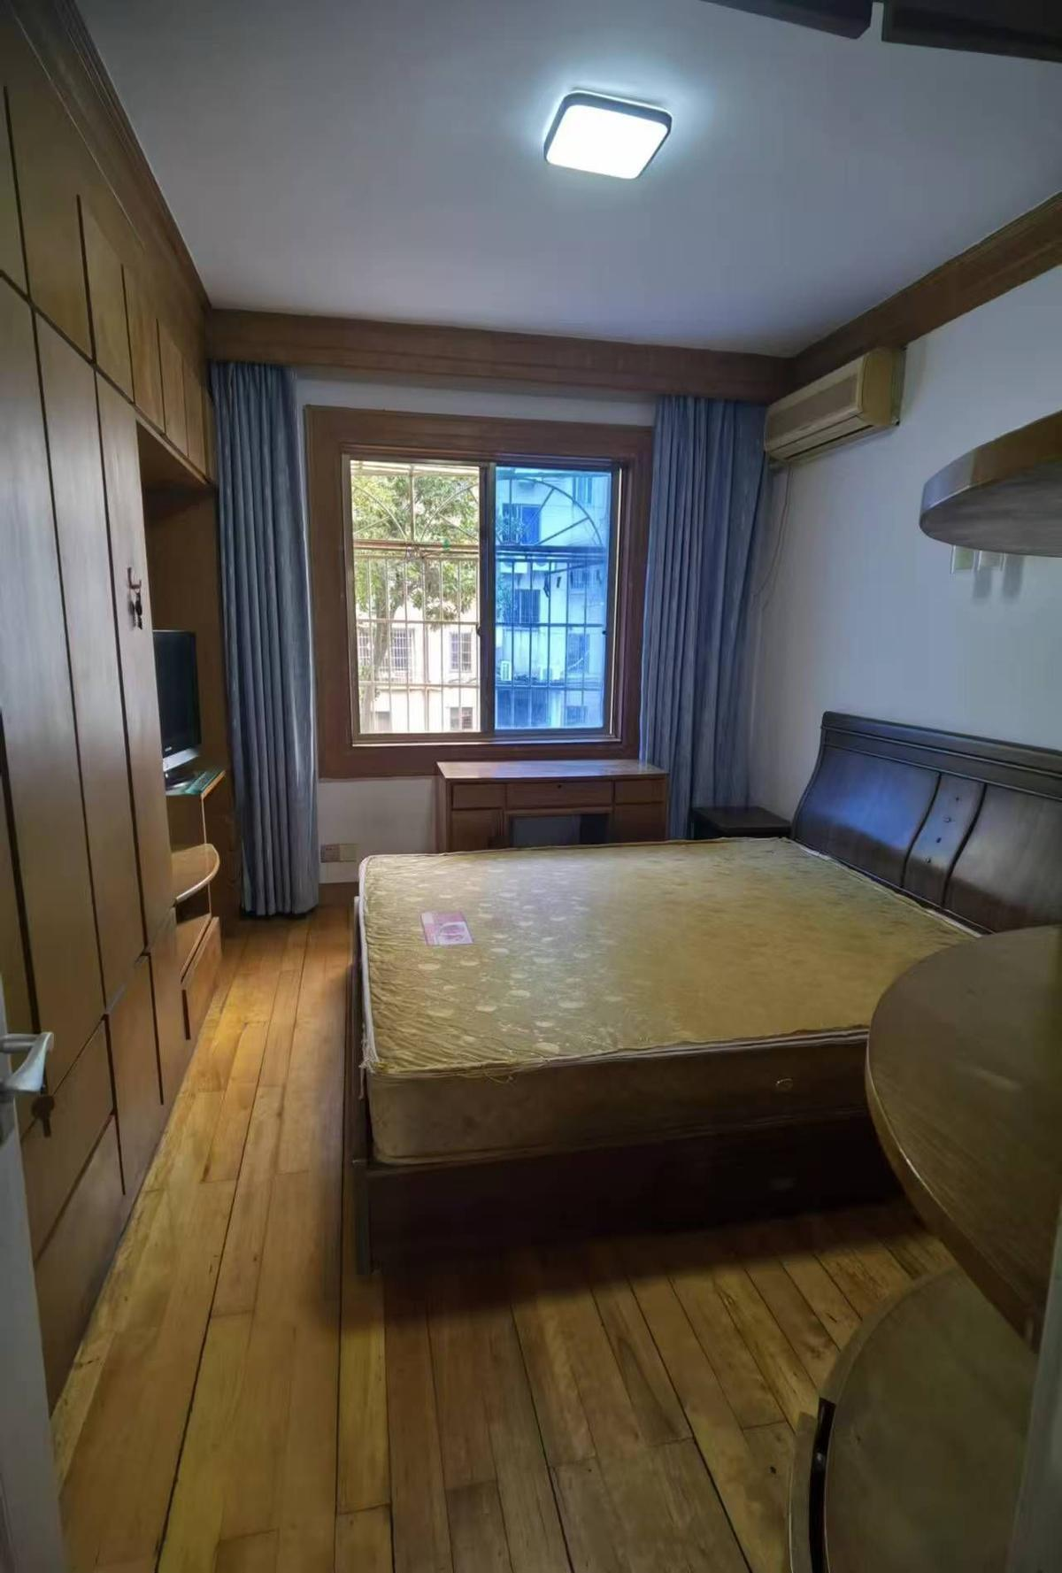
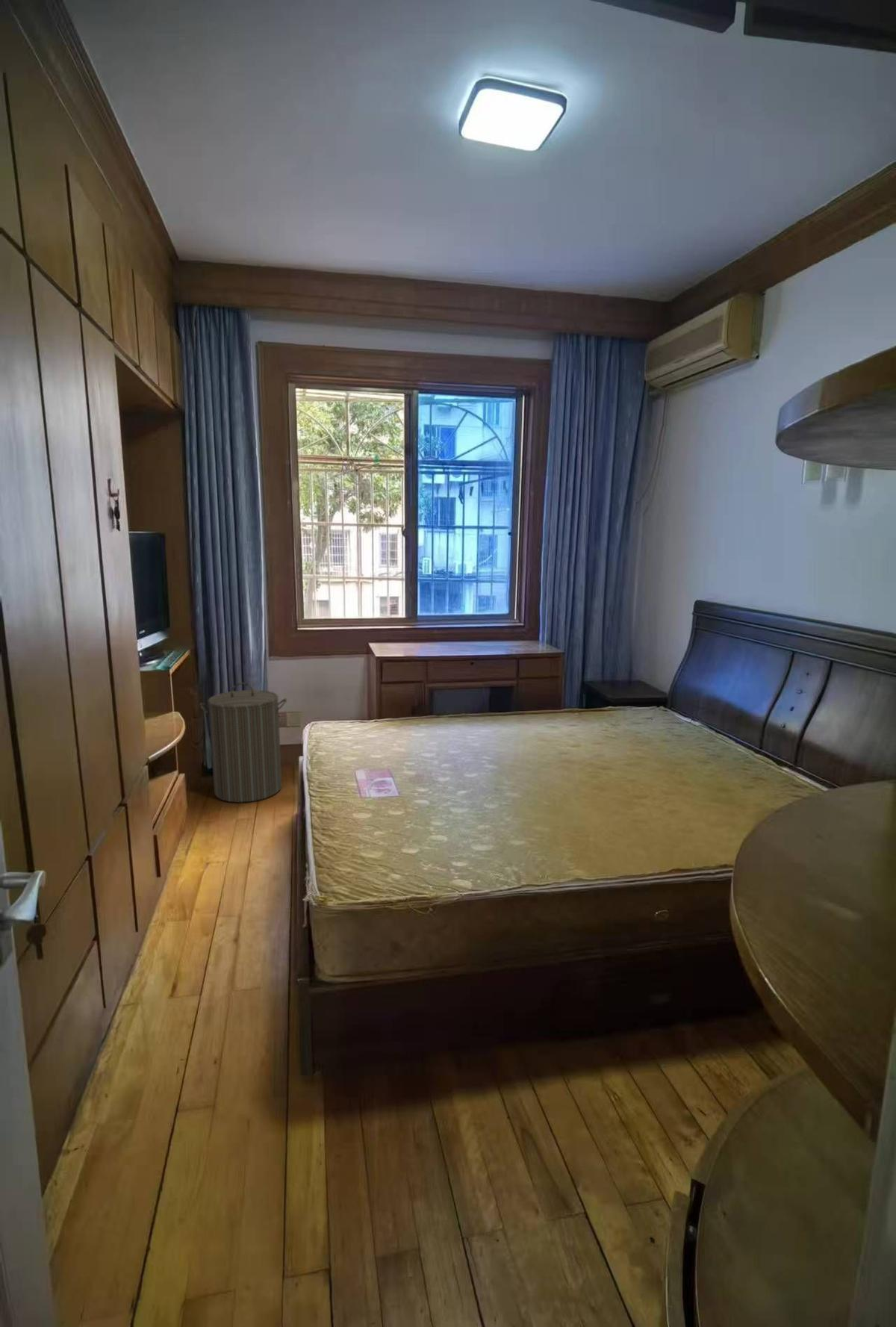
+ laundry hamper (246, 736)
